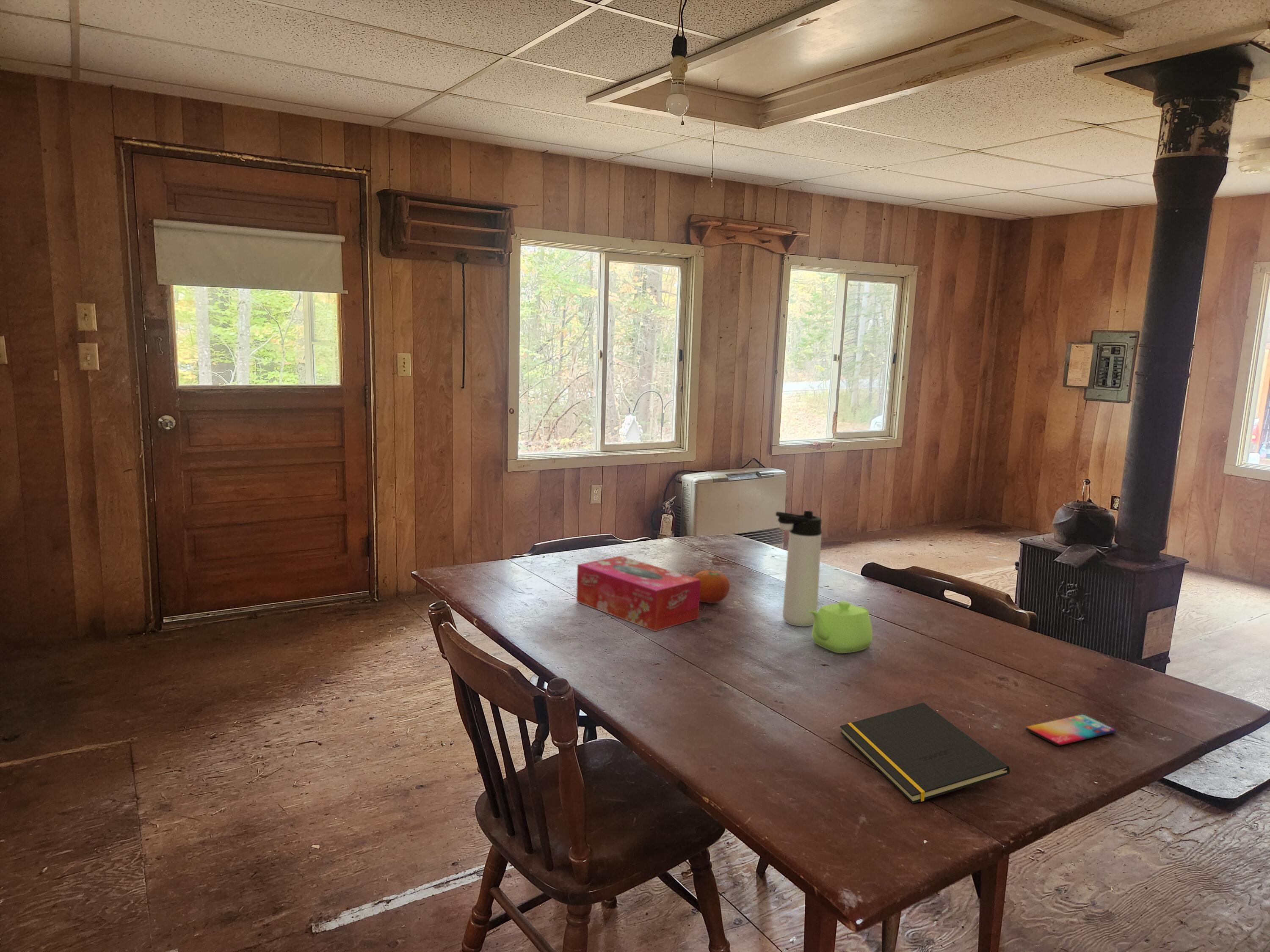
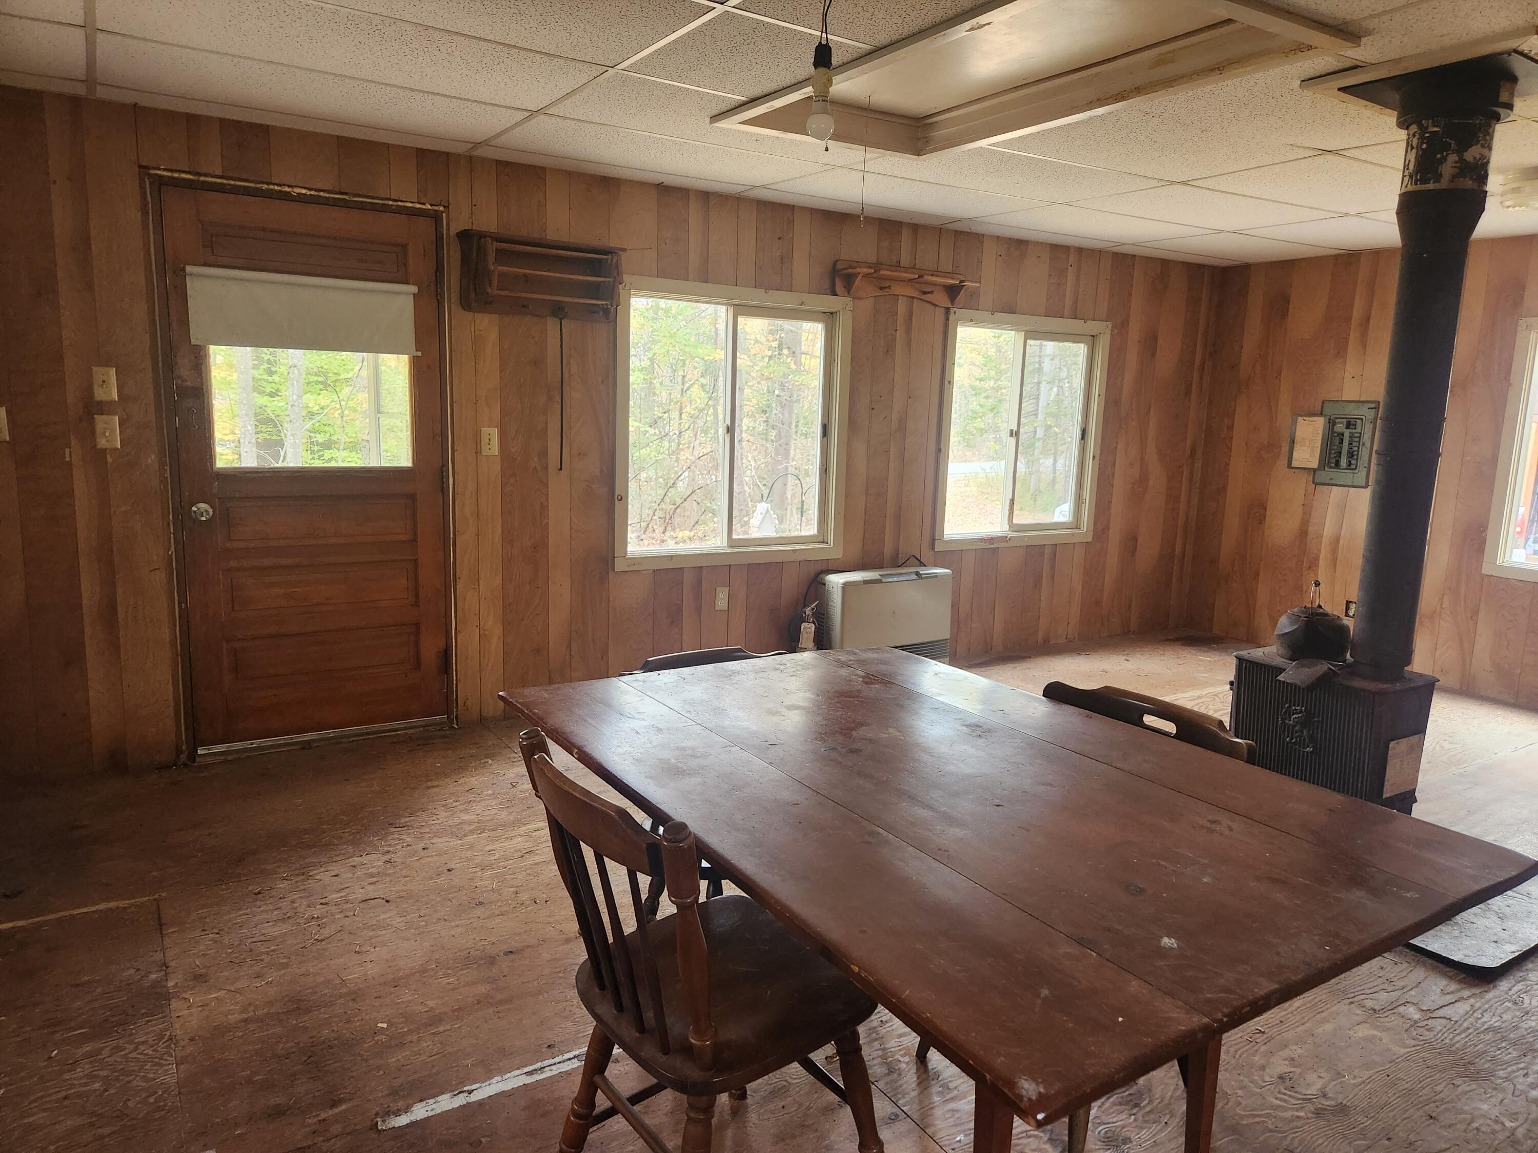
- thermos bottle (796, 567)
- notepad (919, 748)
- tissue box (637, 591)
- fruit (710, 587)
- smartphone (1071, 729)
- teapot (839, 625)
